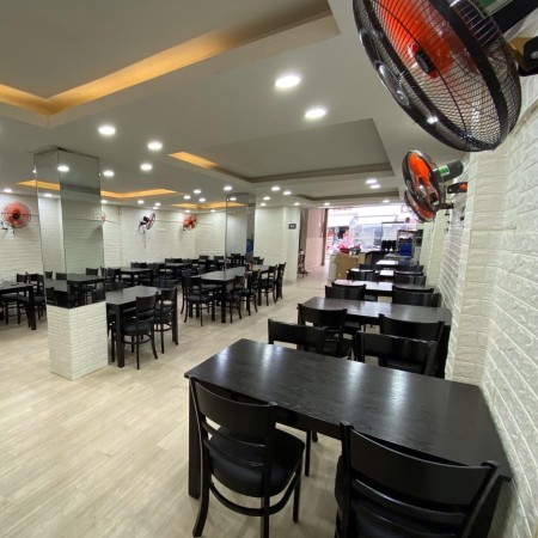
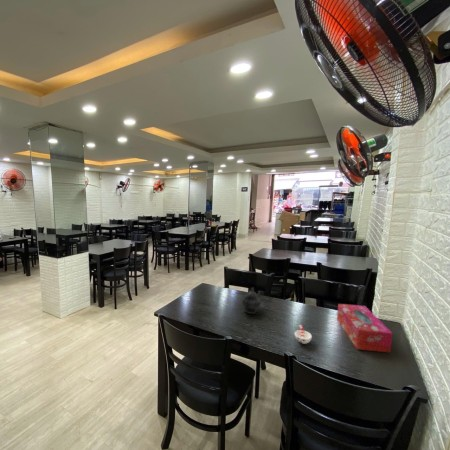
+ cup (302, 335)
+ tissue box (361, 325)
+ teapot (252, 298)
